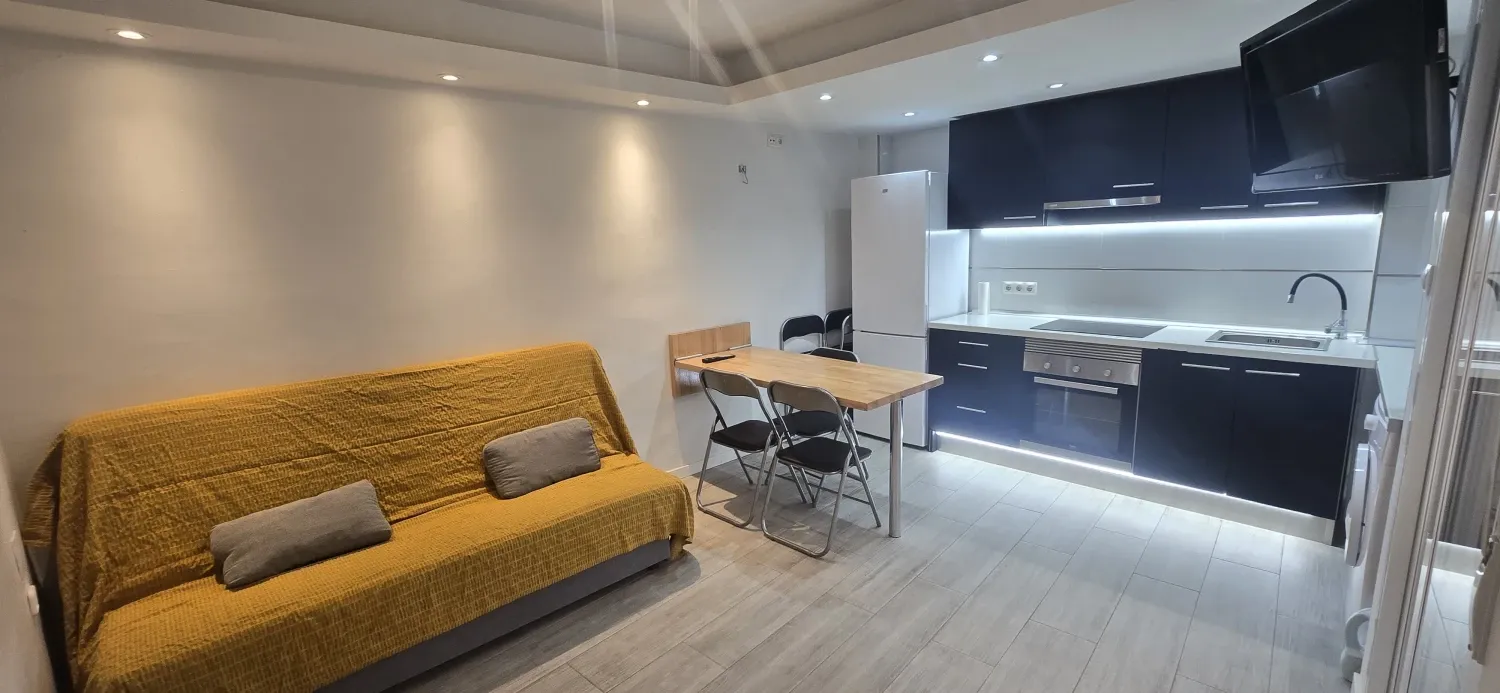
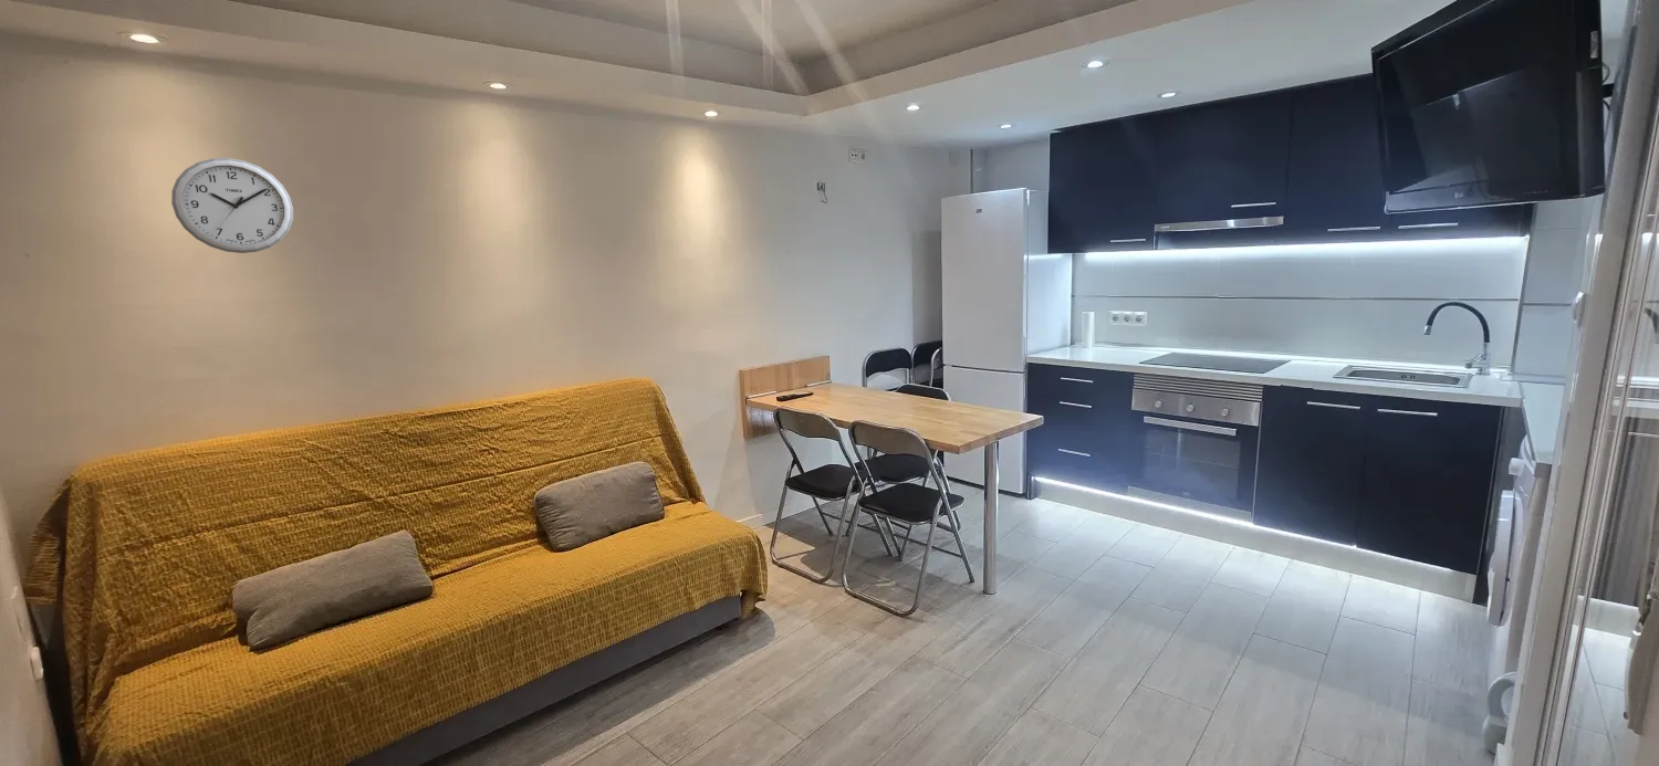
+ wall clock (234, 206)
